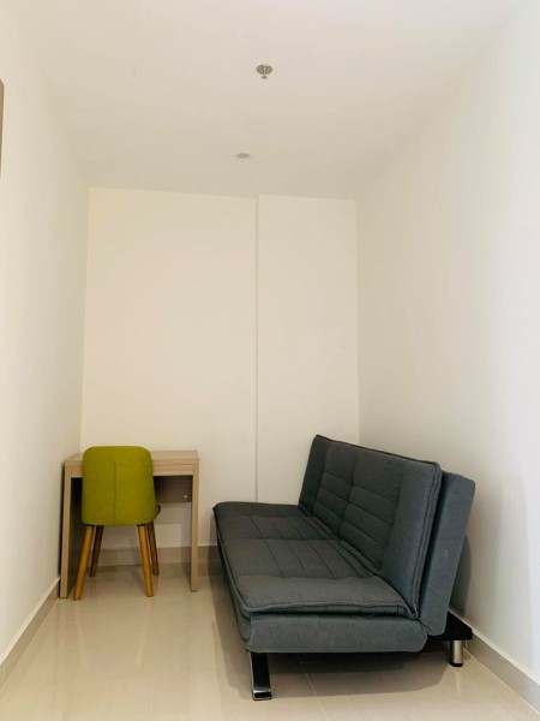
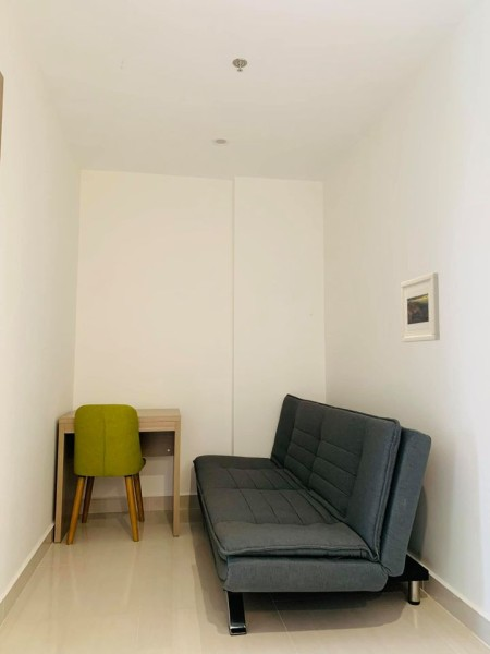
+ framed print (418, 310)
